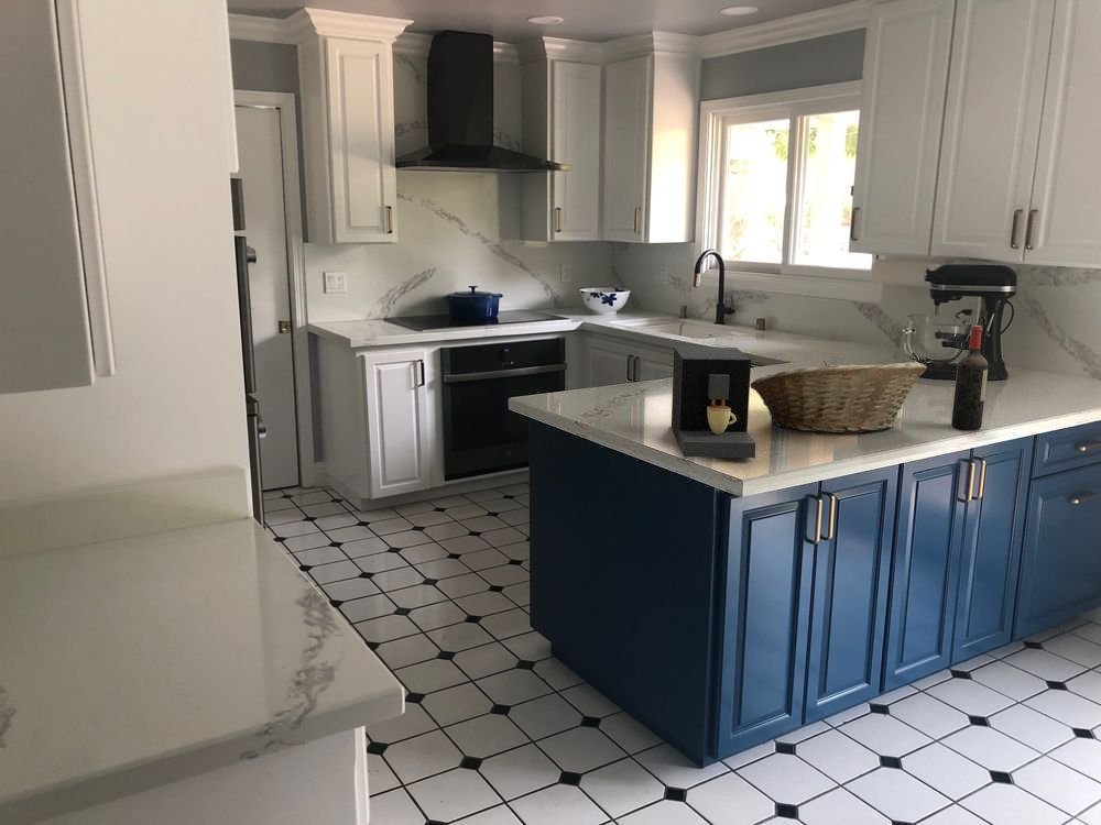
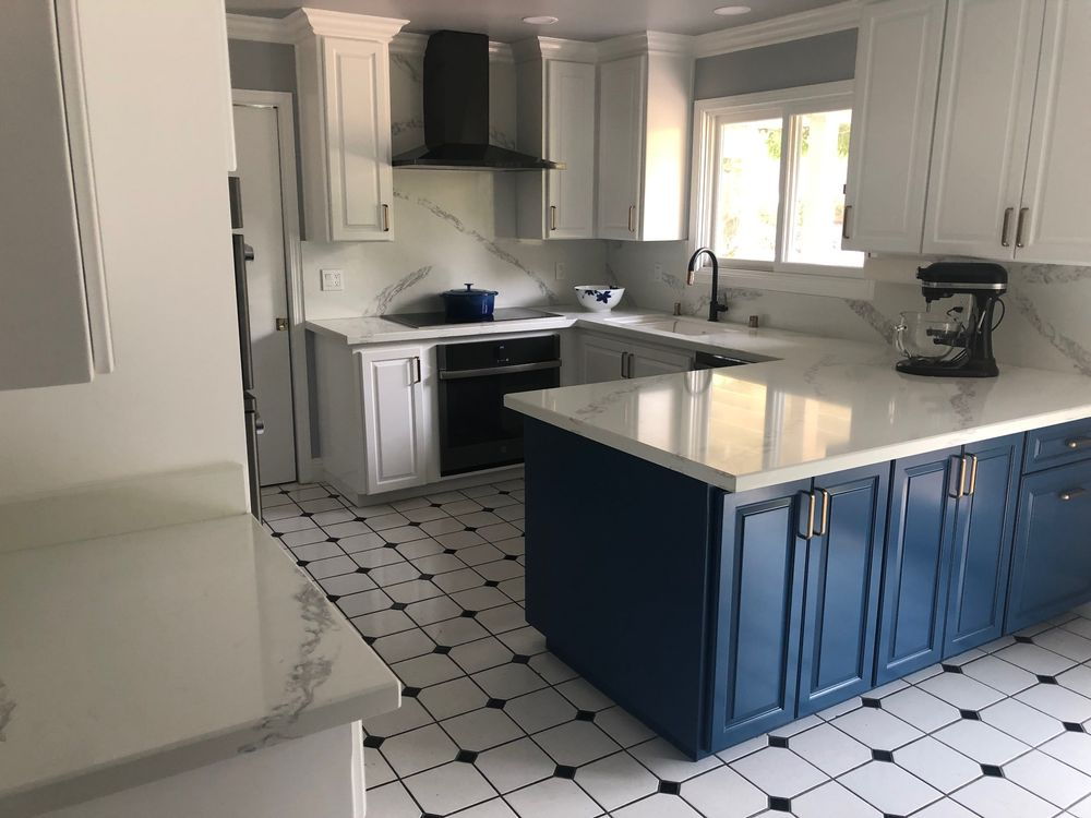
- fruit basket (836, 389)
- coffee maker (711, 399)
- wine bottle (971, 376)
